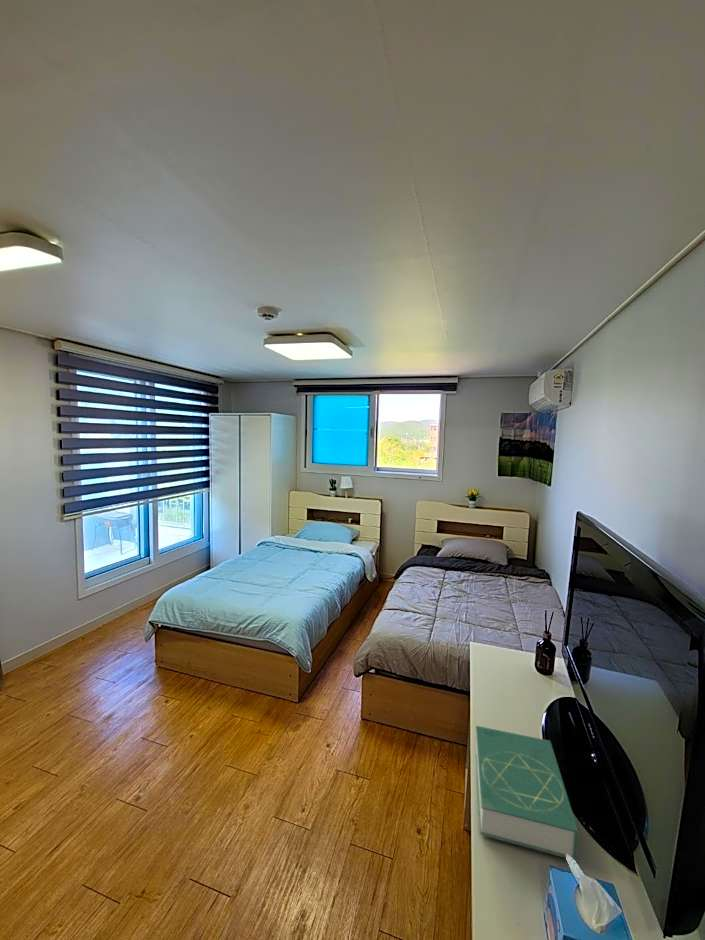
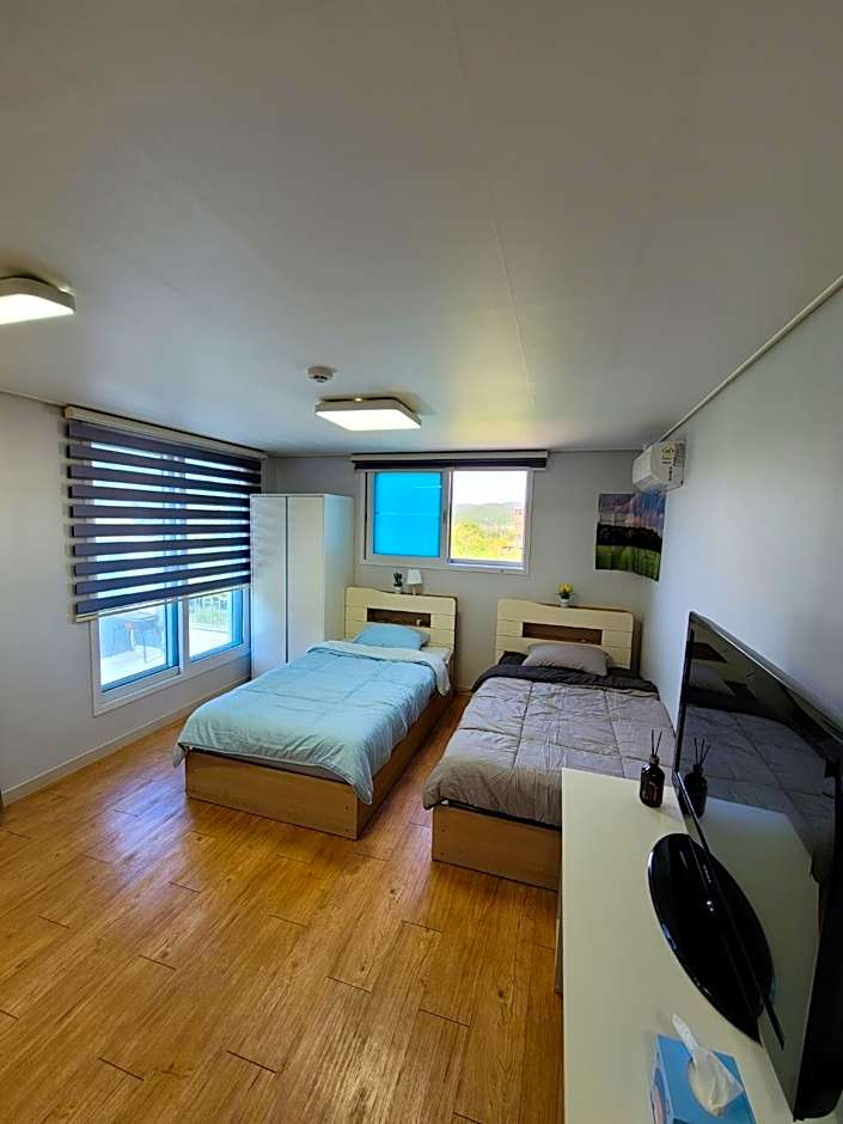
- book (518, 782)
